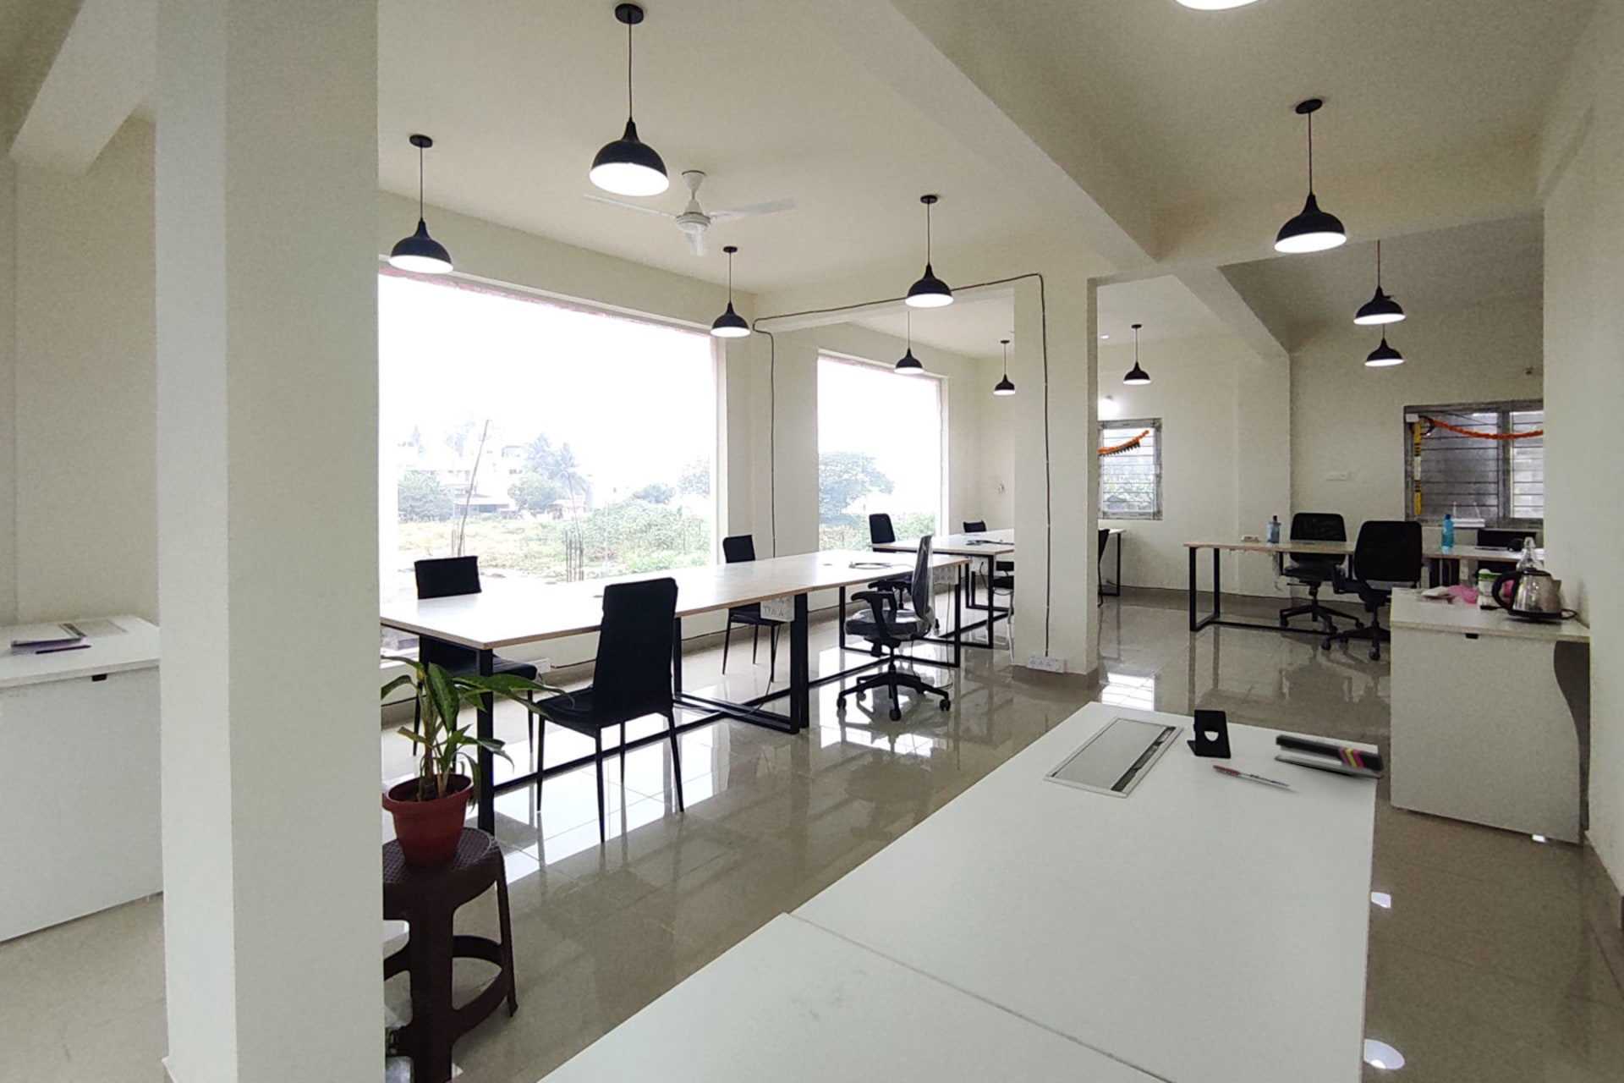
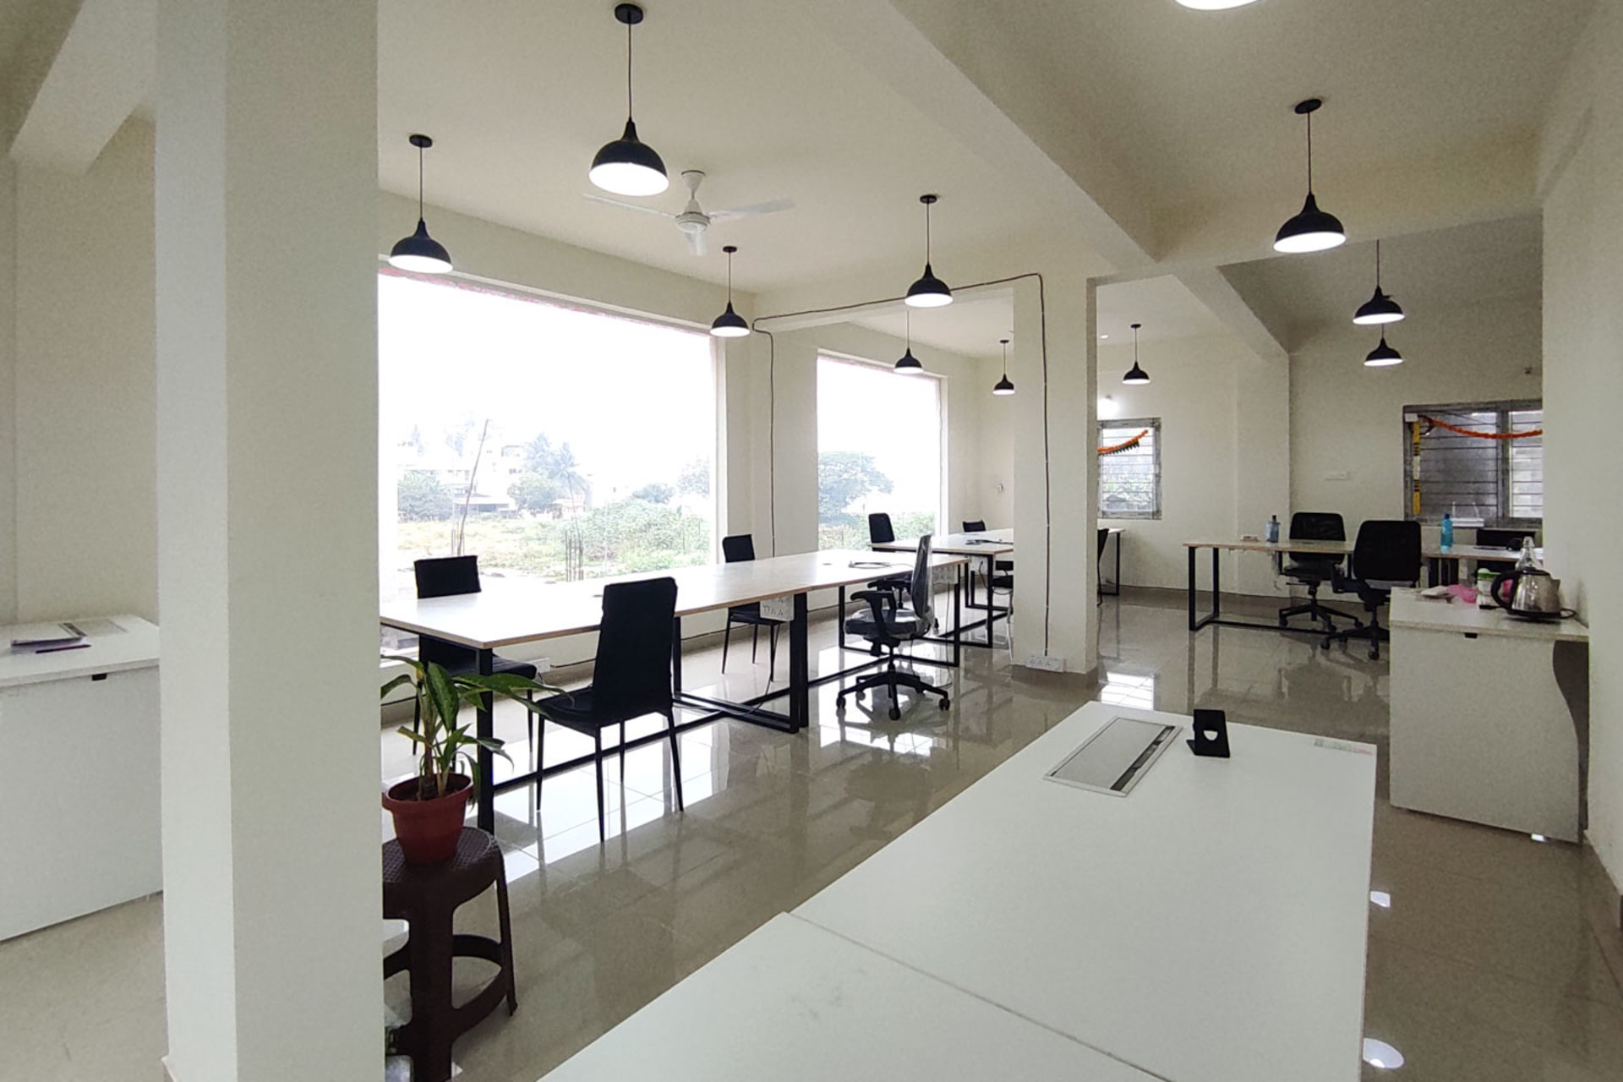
- stapler (1327, 755)
- pen (1249, 775)
